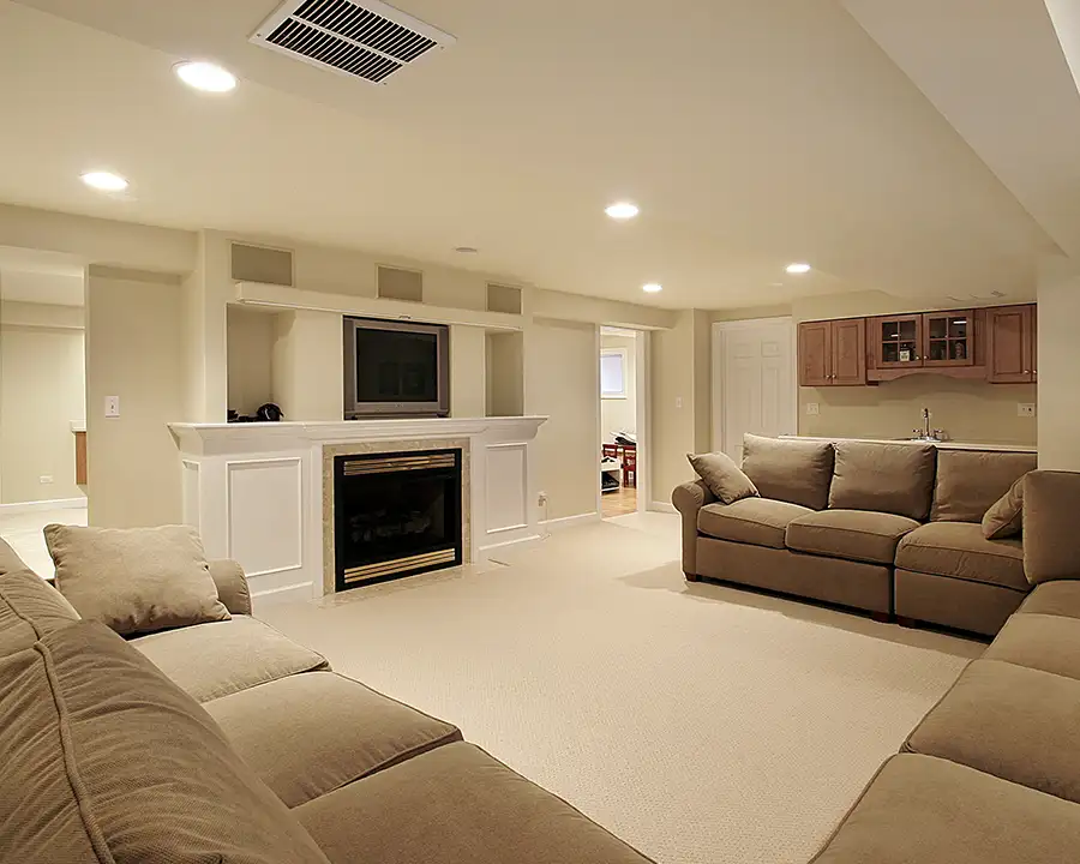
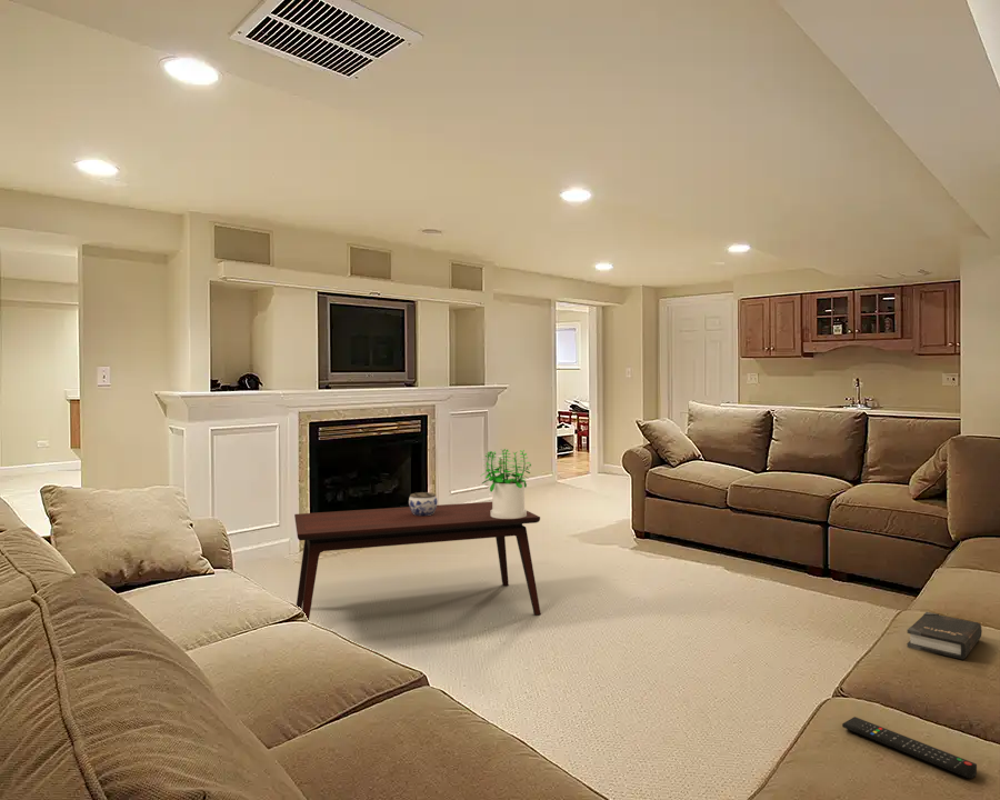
+ hardback book (944, 634)
+ potted plant (504, 481)
+ jar (422, 503)
+ coffee table (413, 543)
+ remote control (907, 746)
